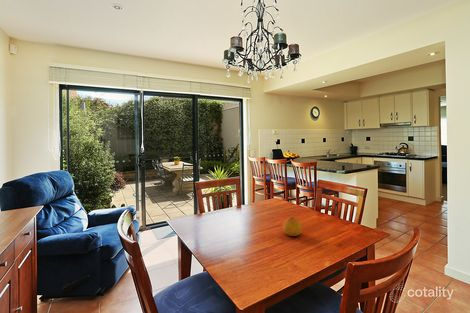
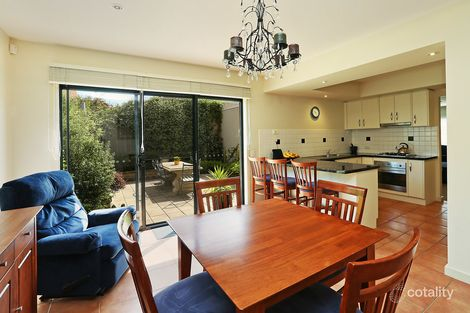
- fruit (292, 226)
